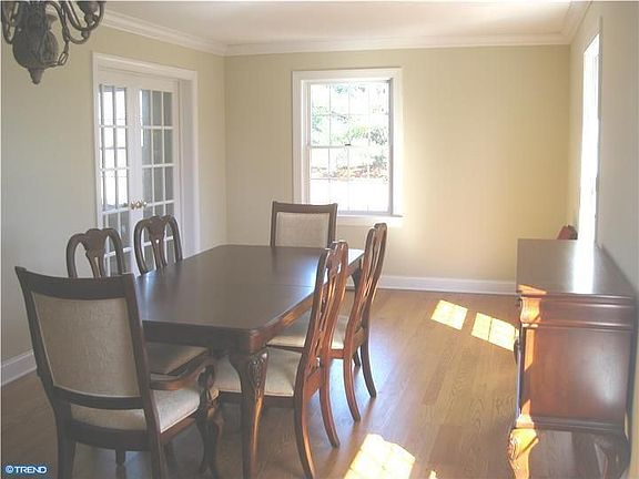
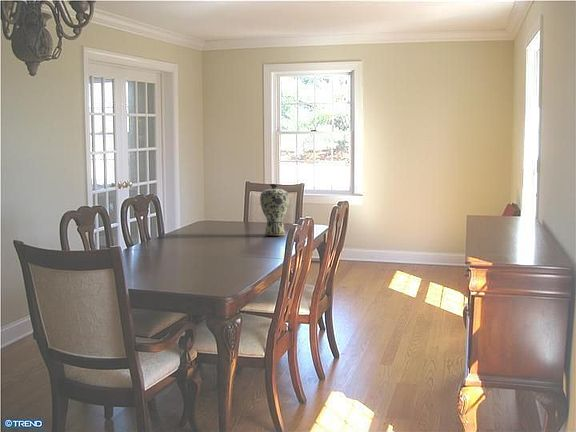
+ vase (274, 209)
